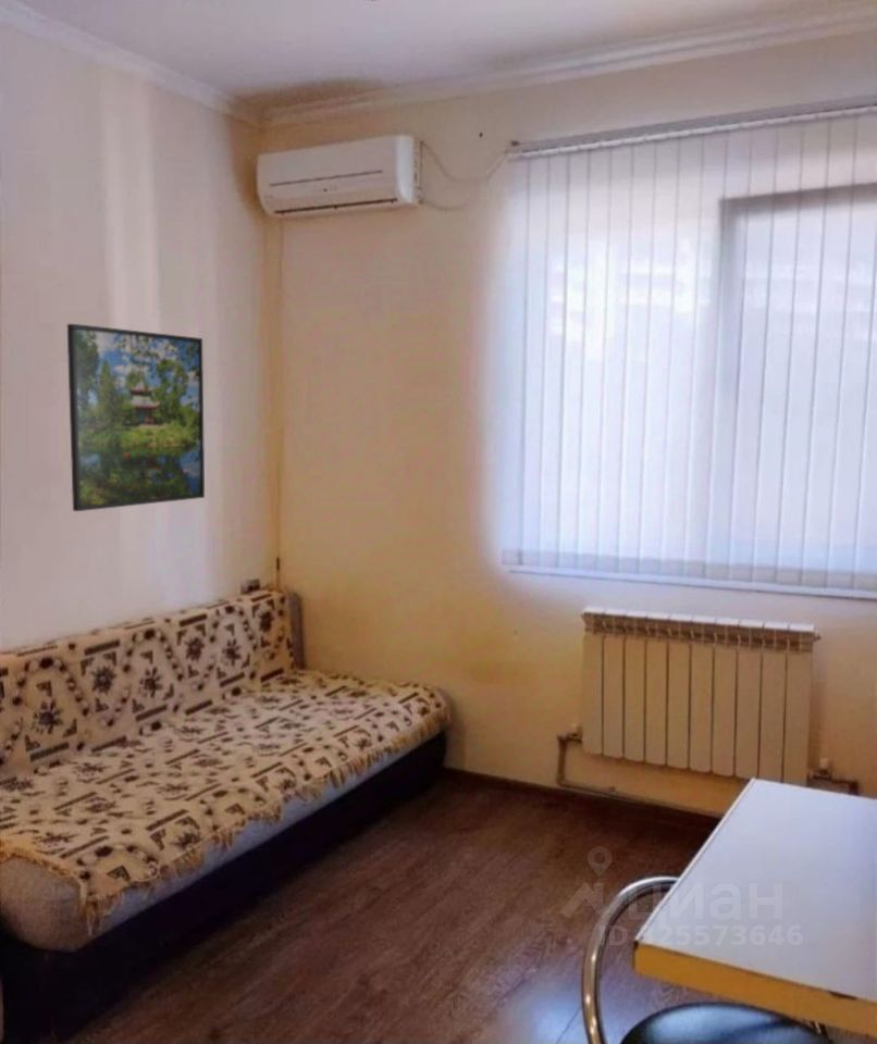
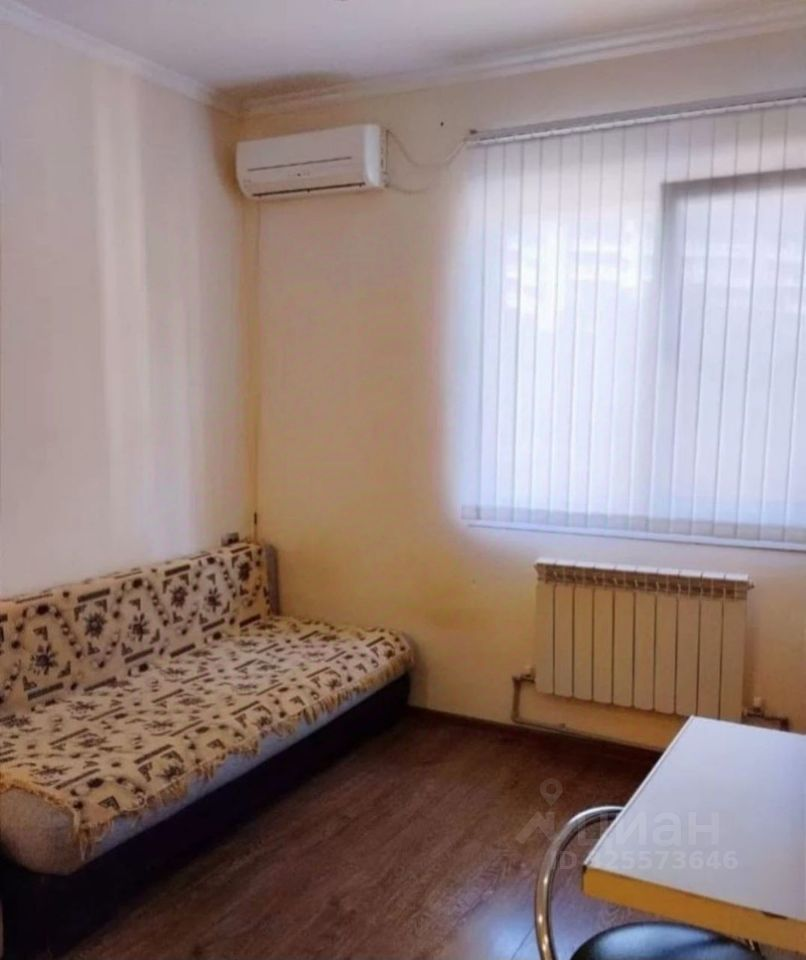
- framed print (141, 419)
